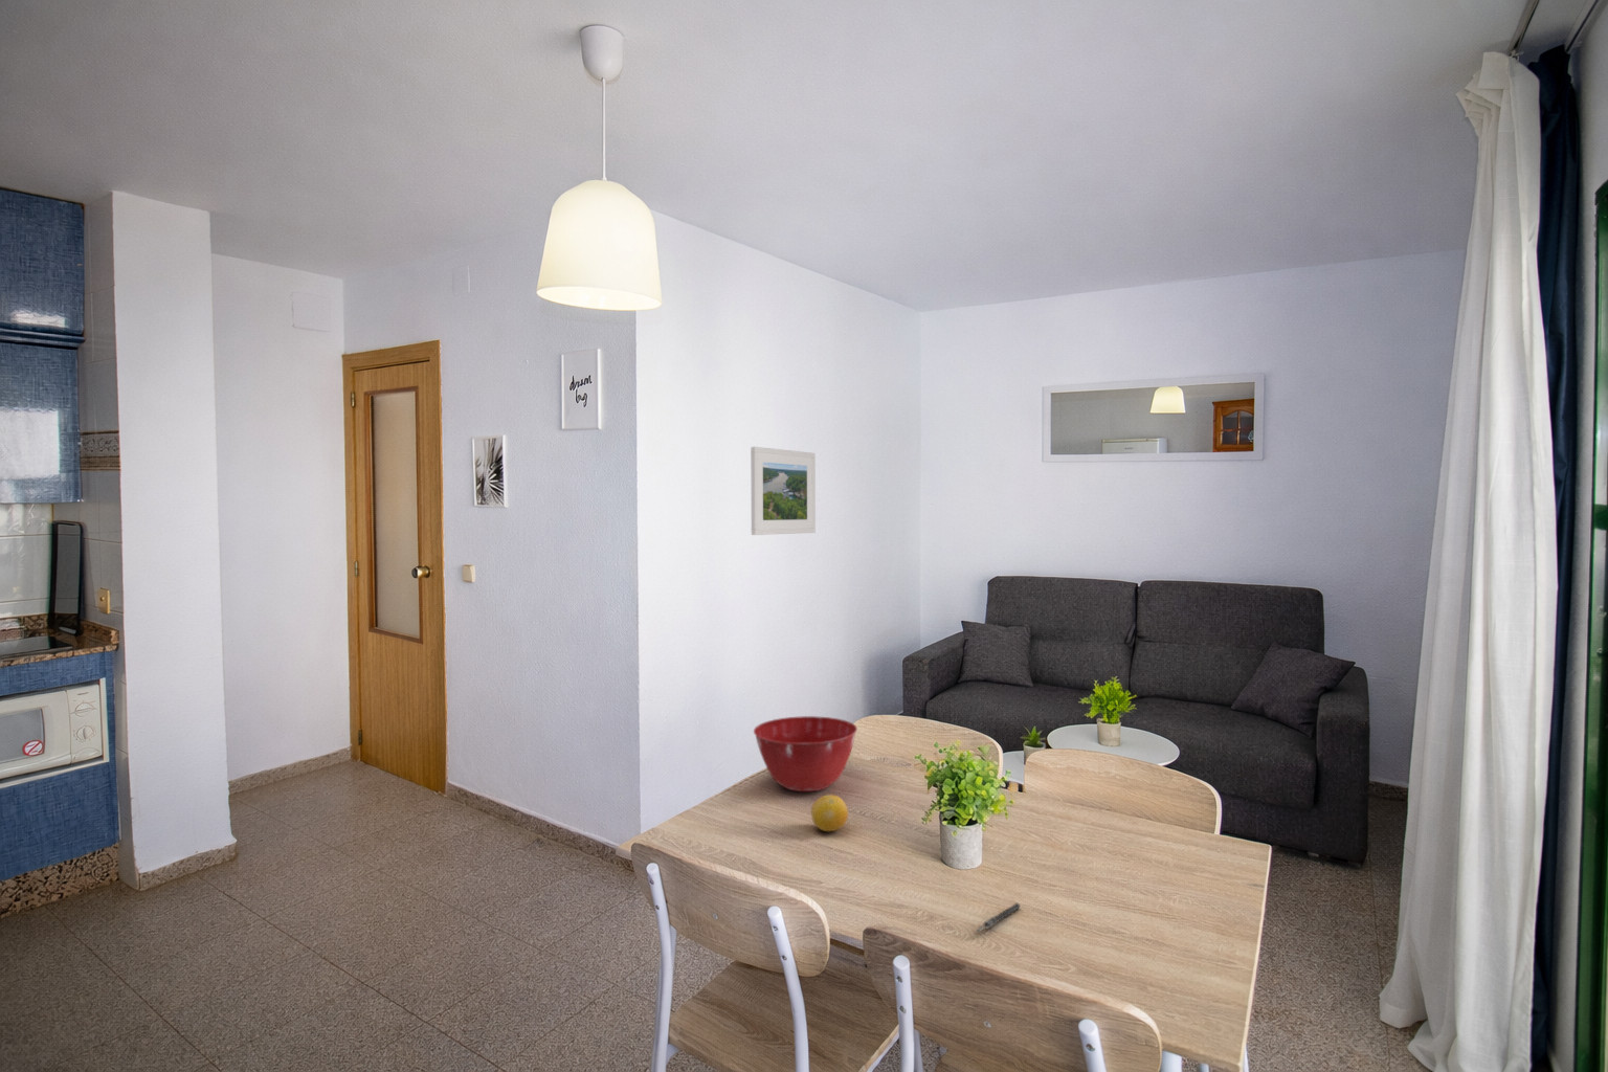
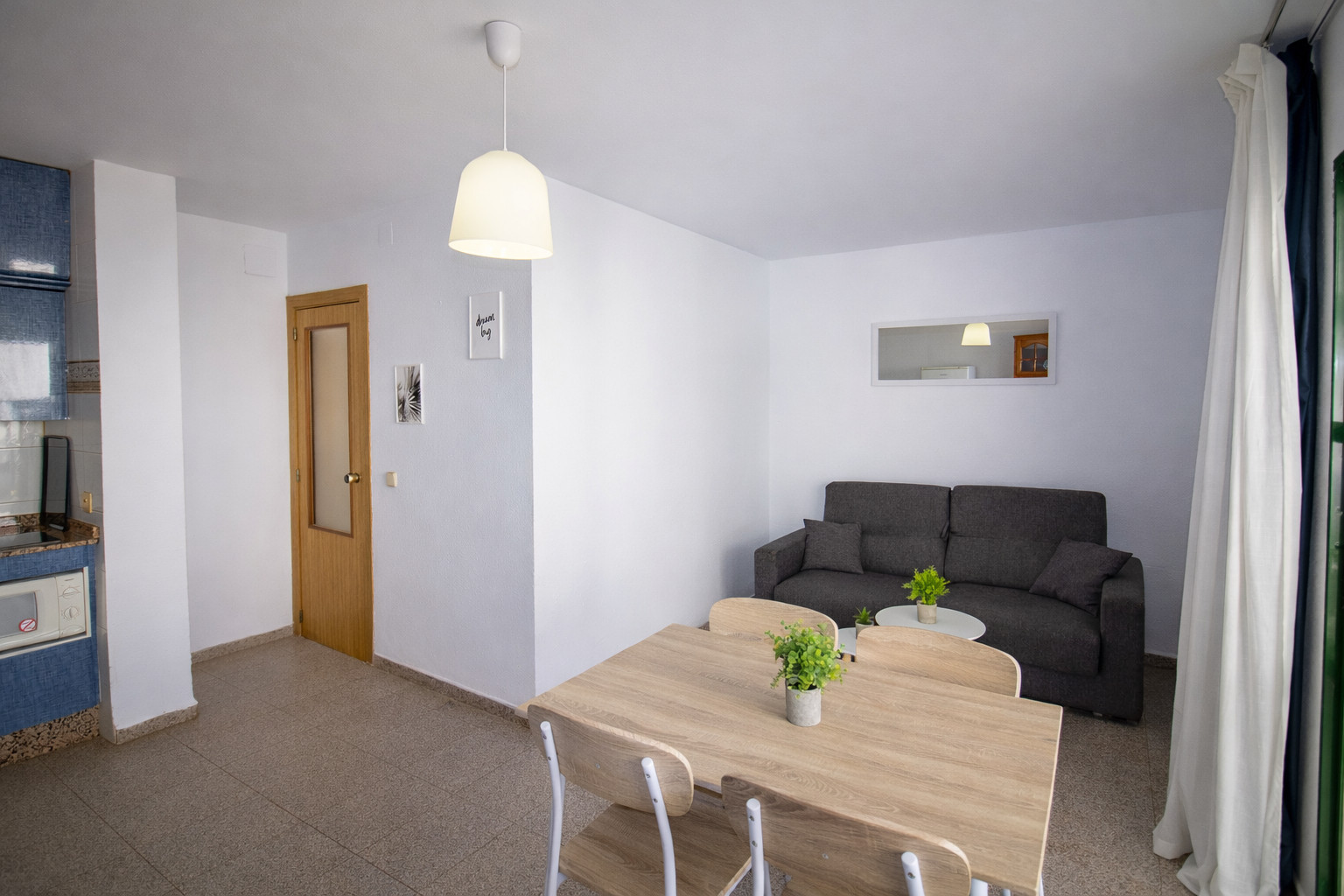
- fruit (829, 812)
- mixing bowl (805, 756)
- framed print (784, 492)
- pen (998, 916)
